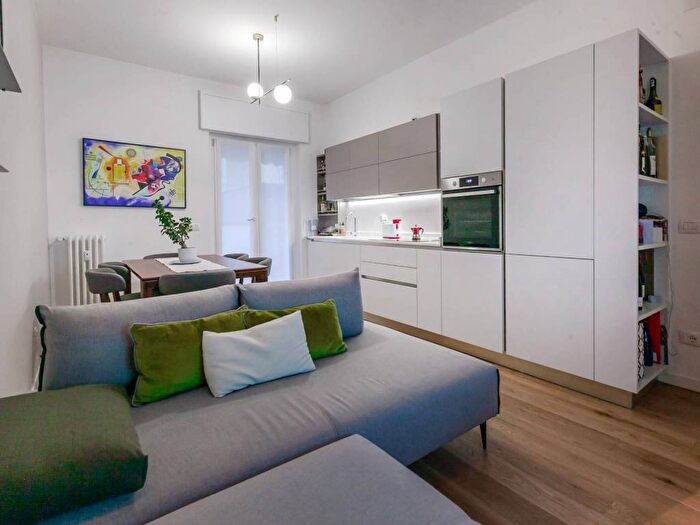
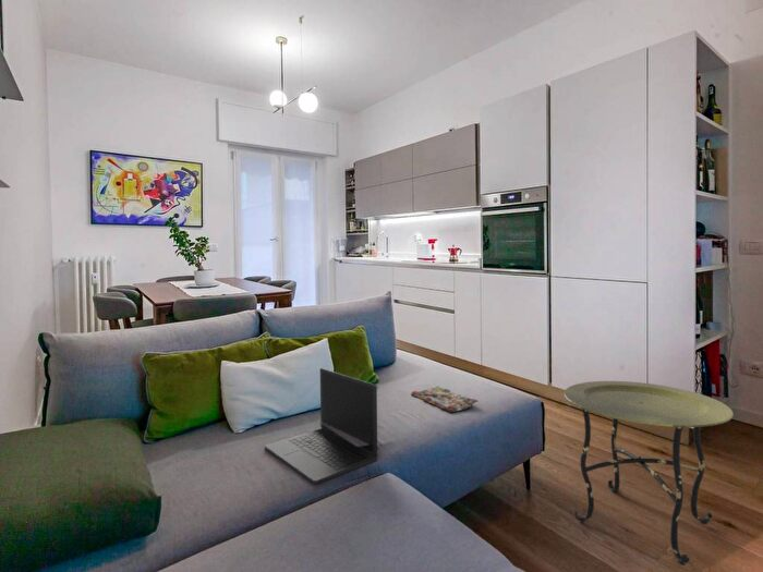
+ side table (640, 461)
+ magazine (441, 397)
+ laptop (320, 417)
